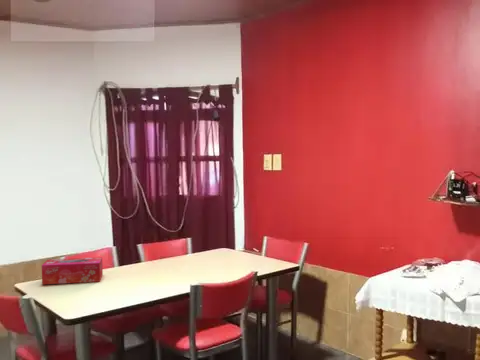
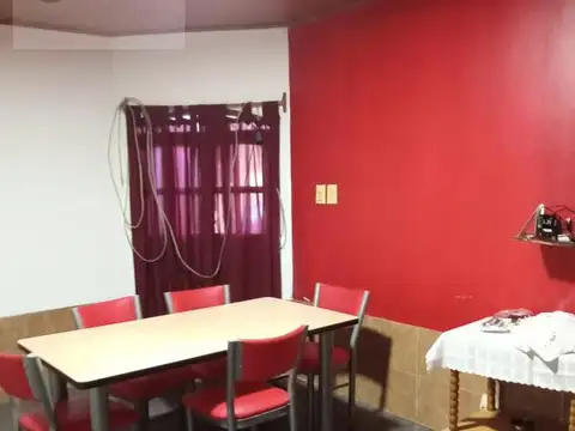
- tissue box (73, 270)
